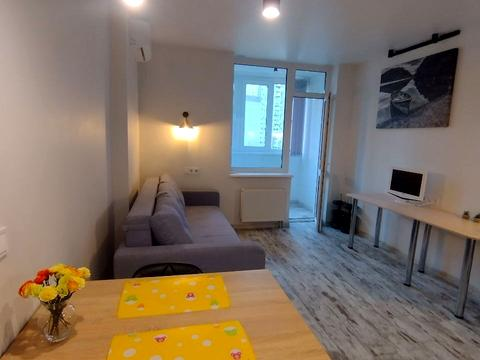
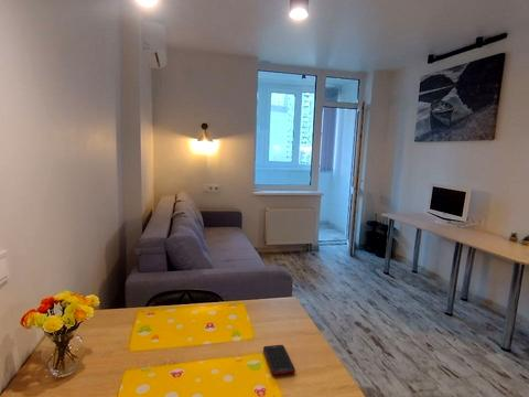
+ cell phone (278, 358)
